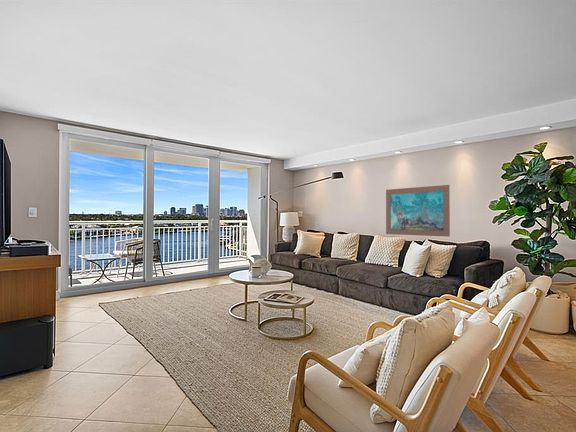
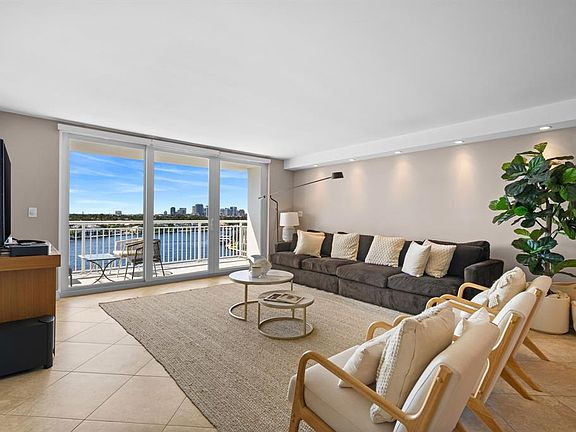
- wall art (415, 211)
